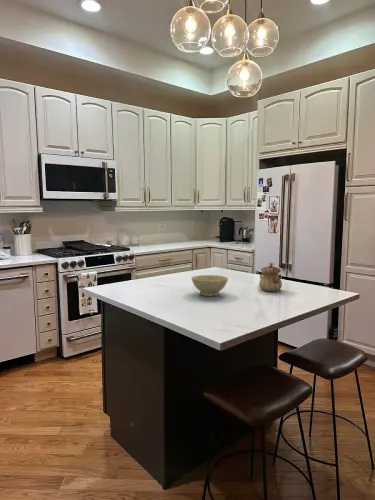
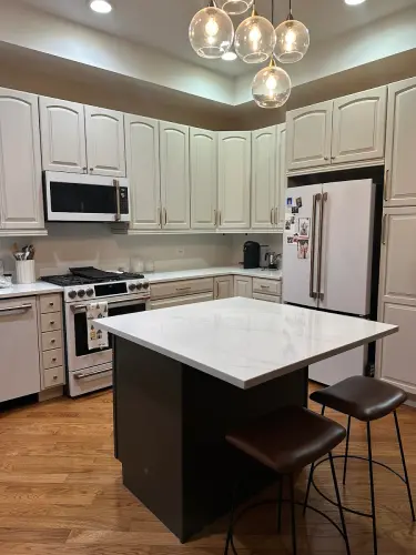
- teapot (269, 275)
- bowl (209, 285)
